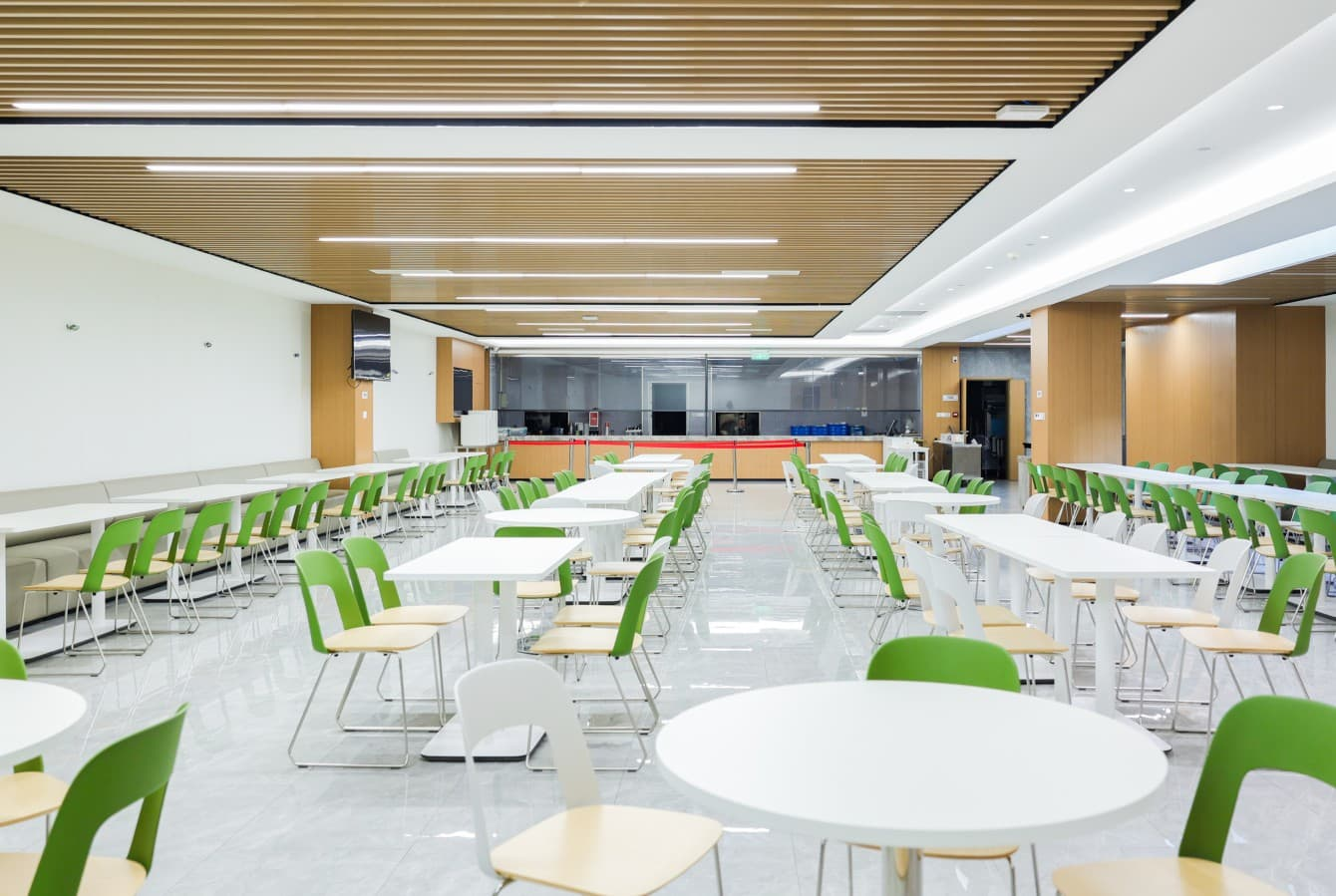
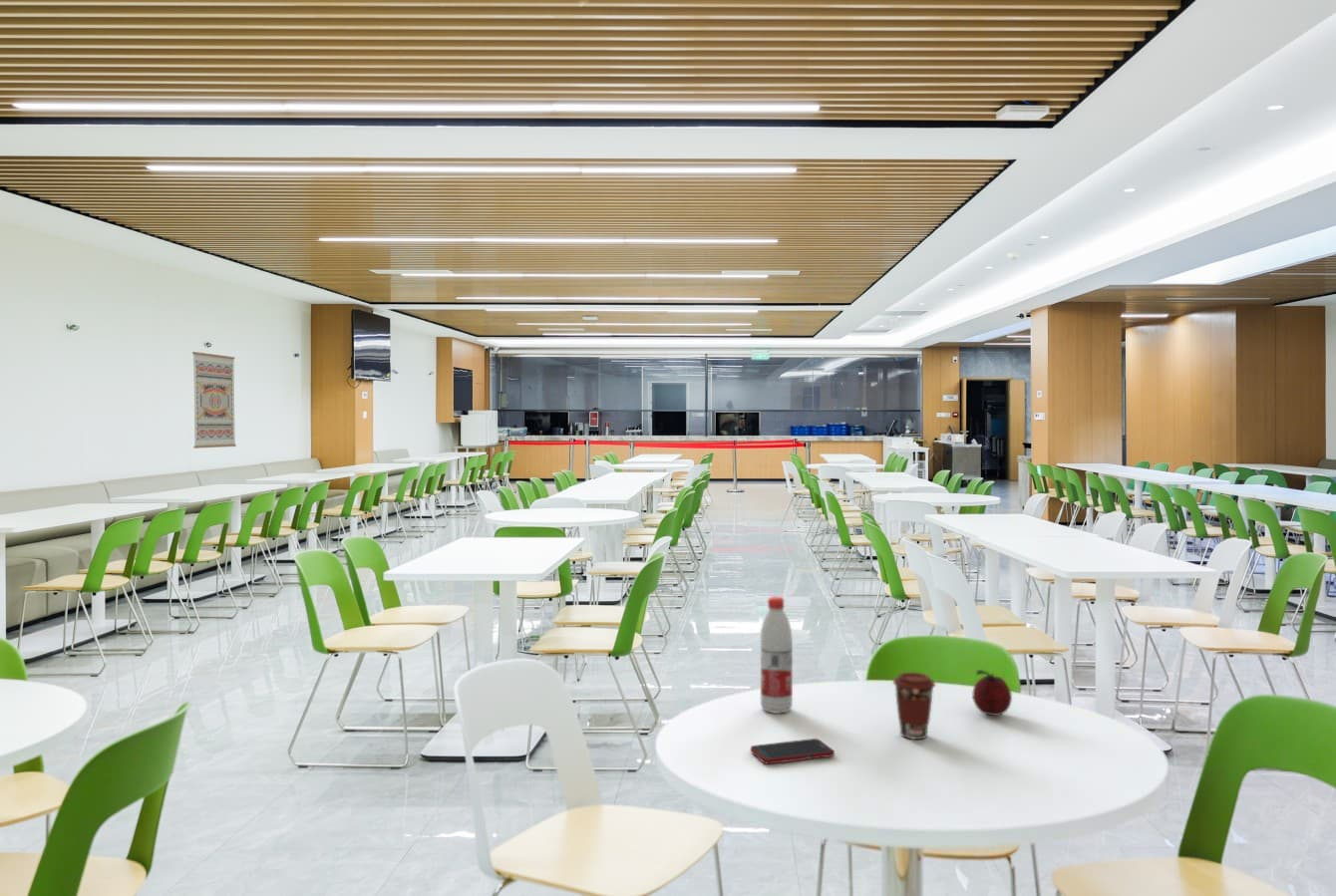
+ fruit (990, 692)
+ cell phone (792, 750)
+ wall art (214, 401)
+ coffee cup (913, 706)
+ water bottle (776, 653)
